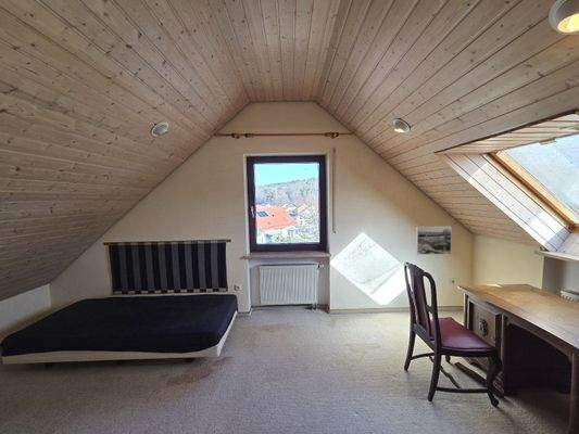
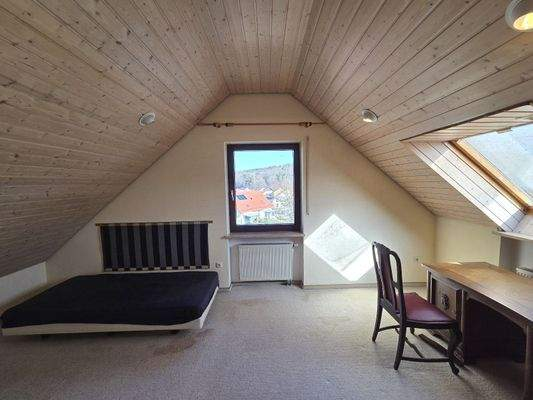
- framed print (433, 240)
